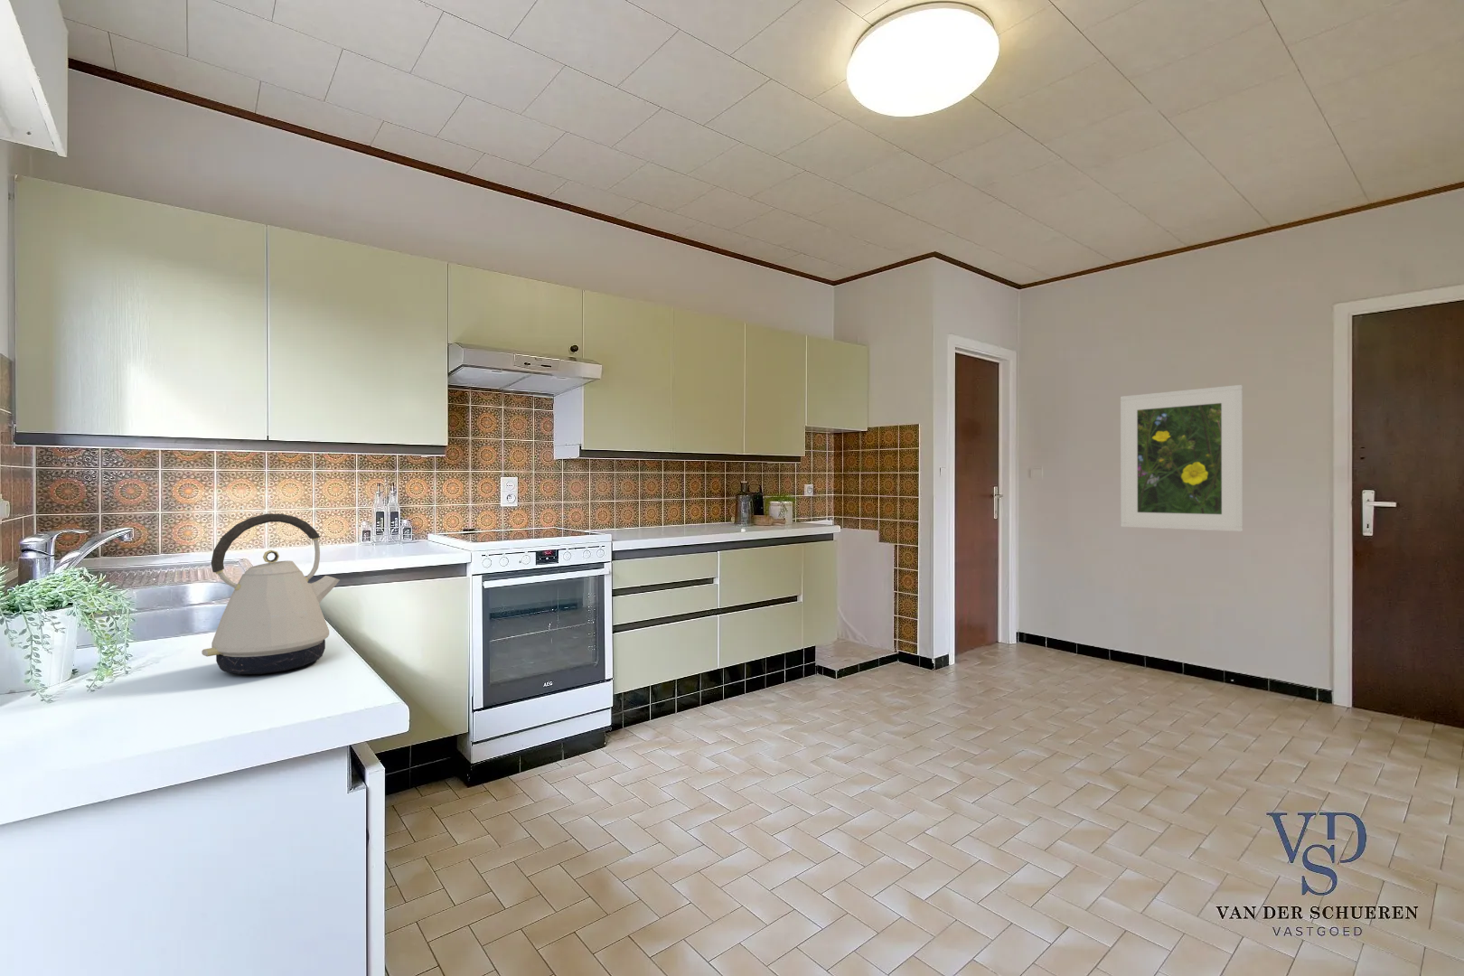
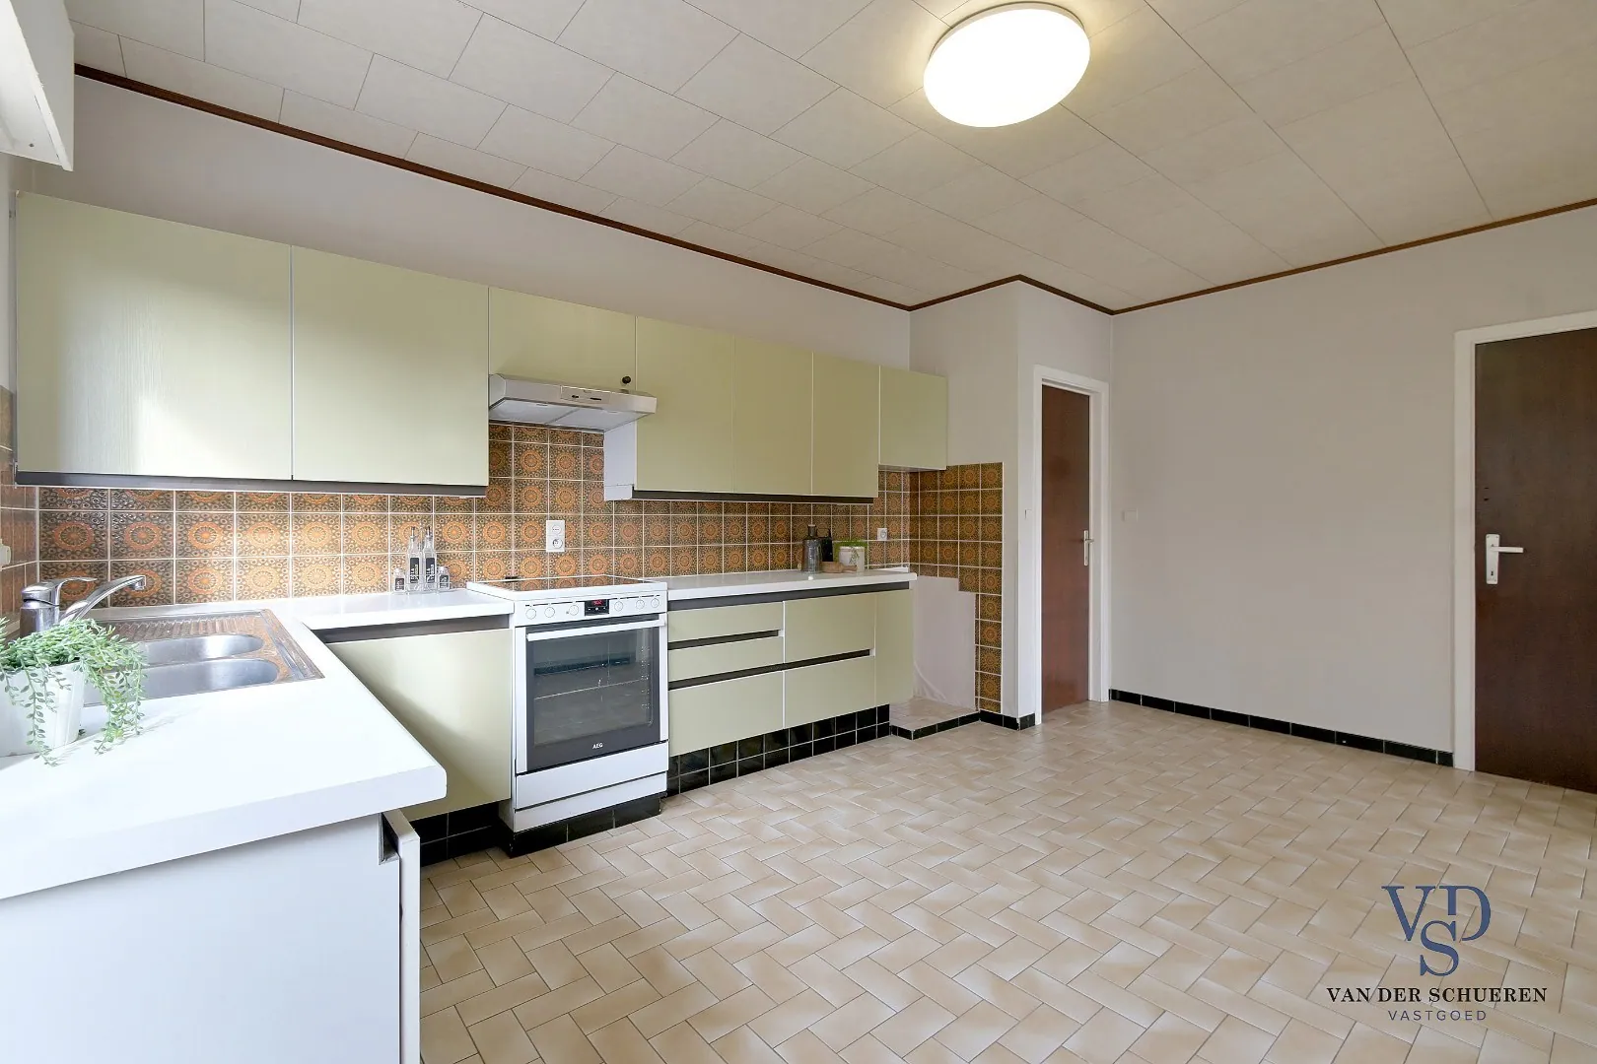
- kettle (277, 588)
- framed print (1178, 460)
